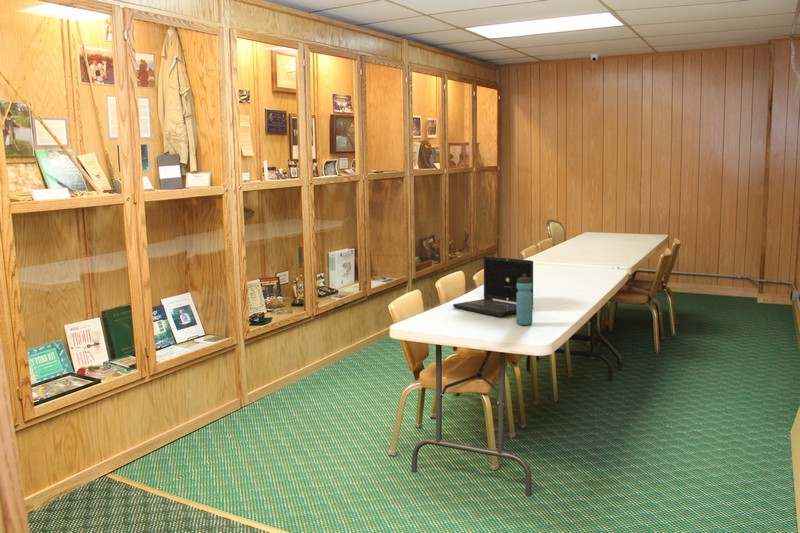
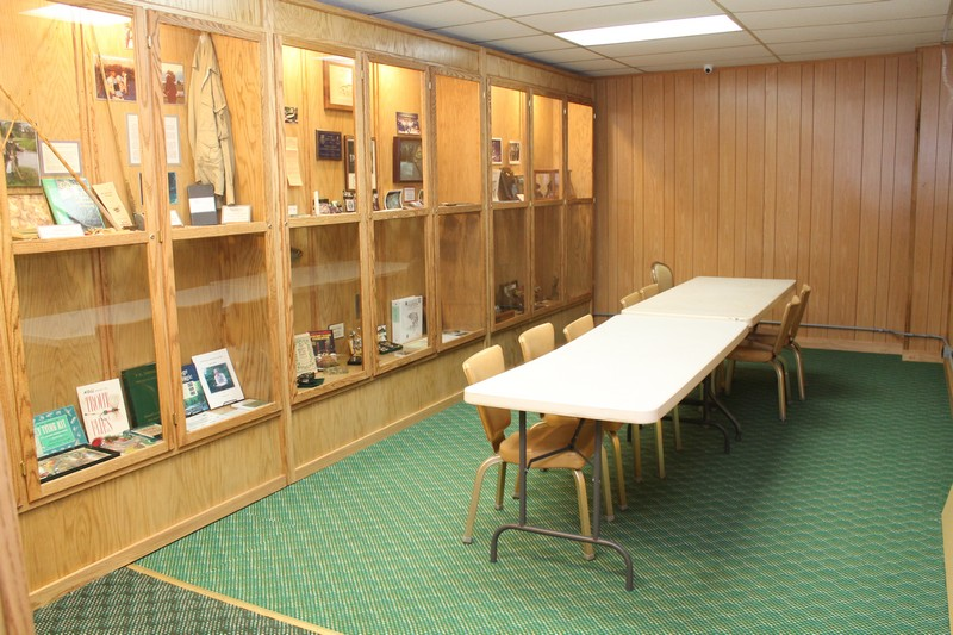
- laptop (492, 284)
- water bottle (524, 299)
